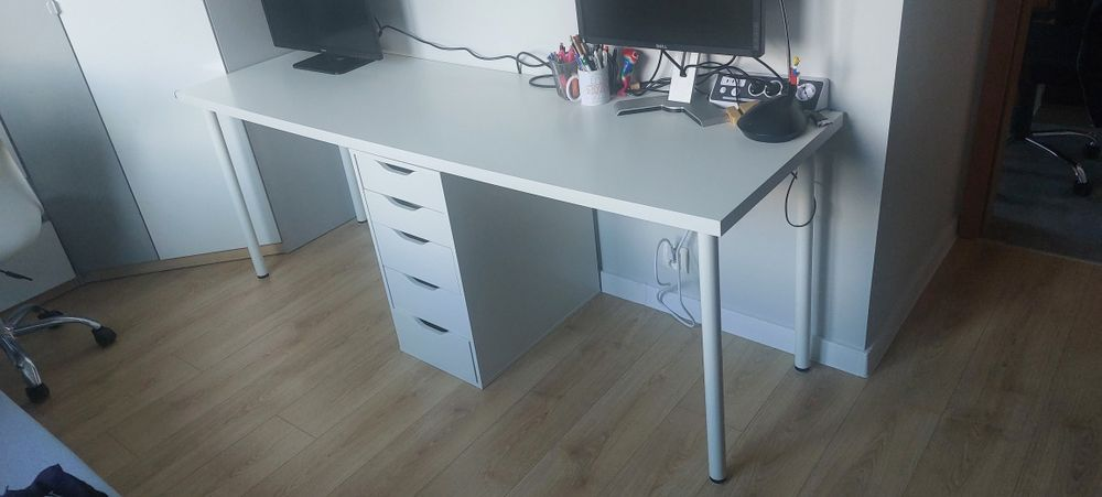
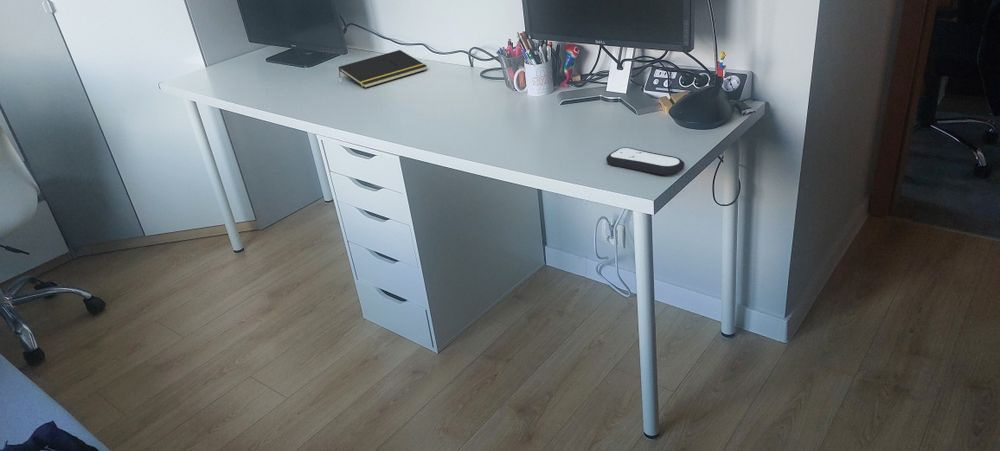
+ notepad (383, 68)
+ remote control (645, 161)
